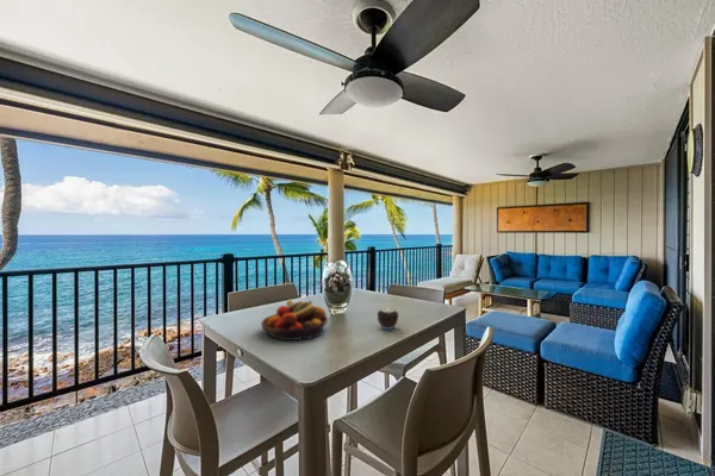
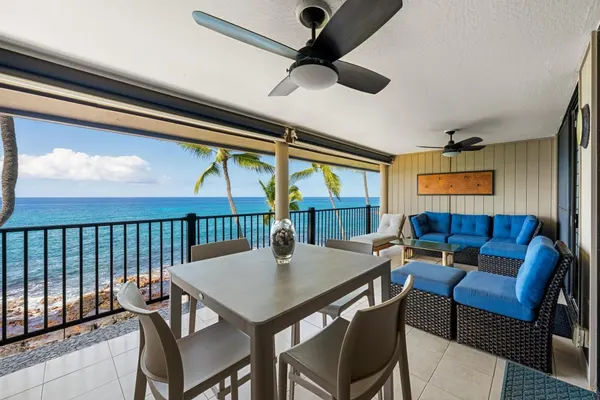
- candle (387, 317)
- fruit bowl (294, 317)
